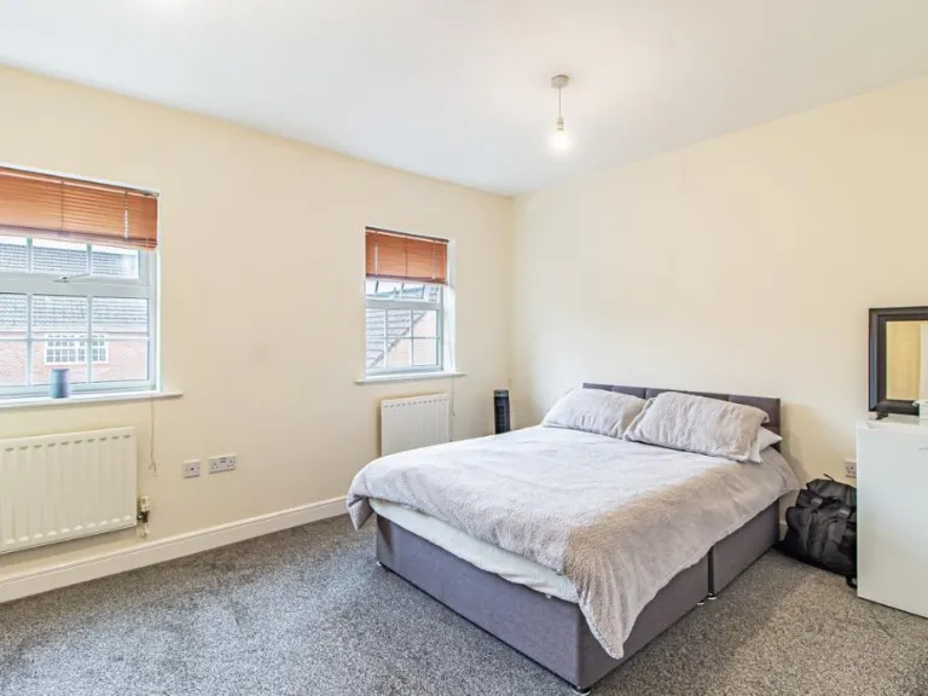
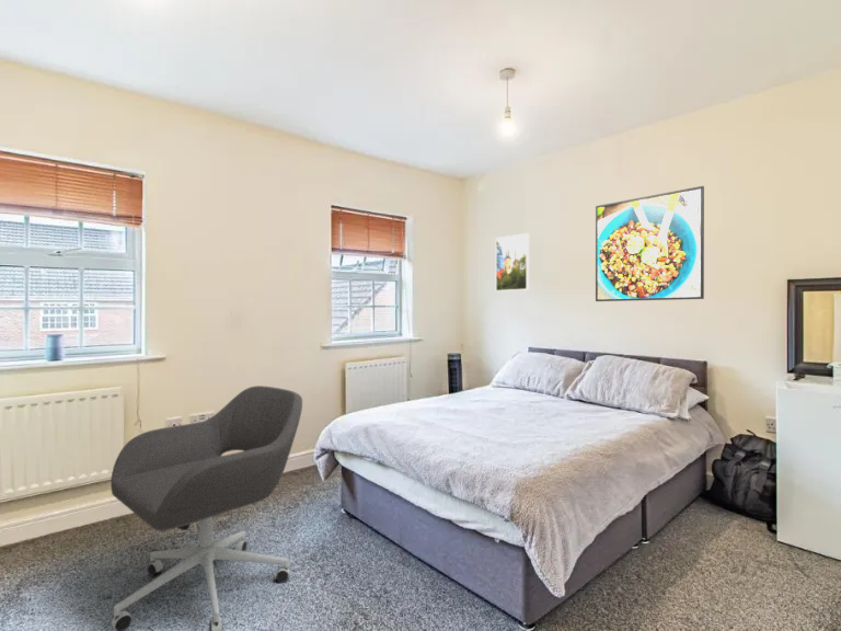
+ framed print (645, 248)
+ office chair (206, 494)
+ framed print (511, 263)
